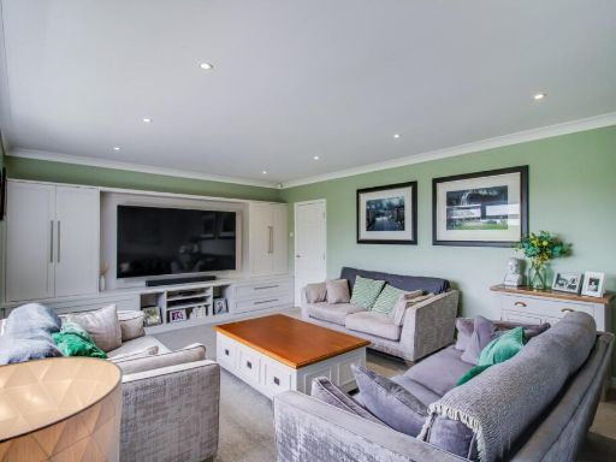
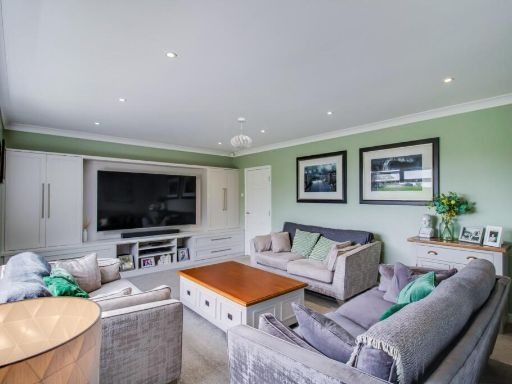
+ pendant light (241, 135)
